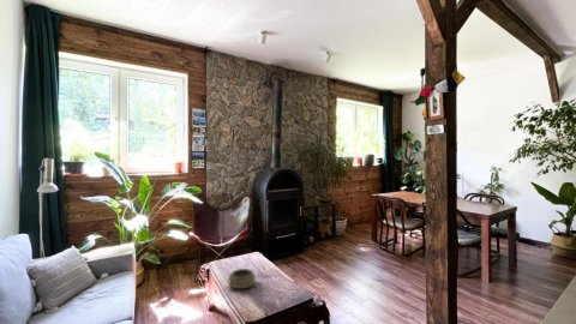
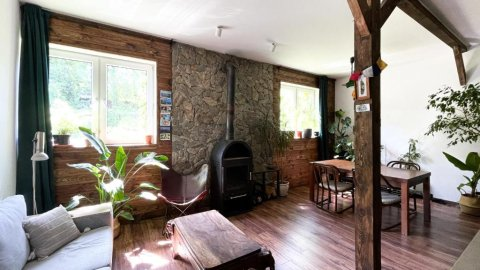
- decorative bowl (242, 278)
